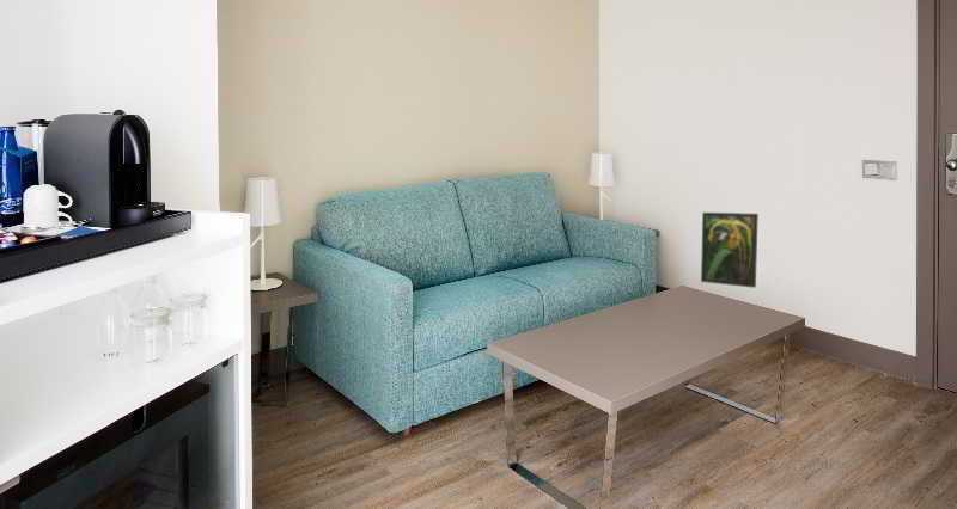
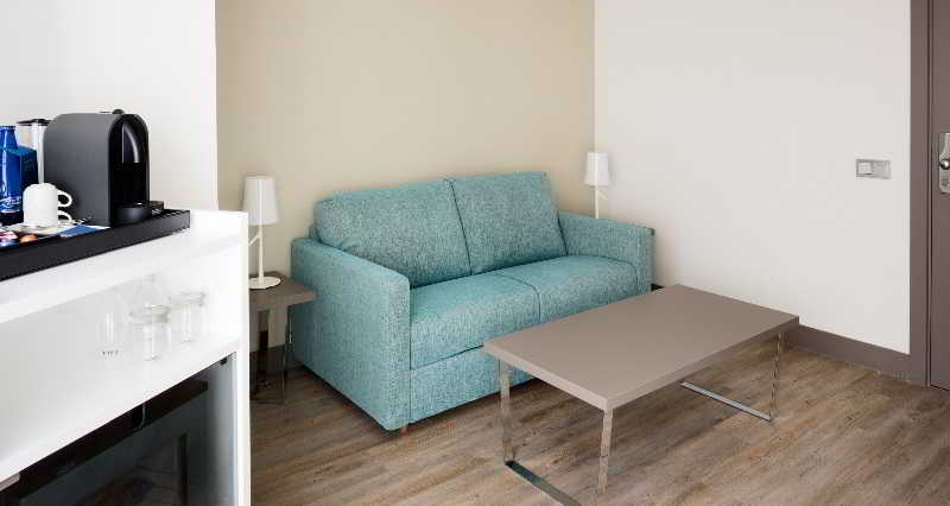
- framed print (729, 249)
